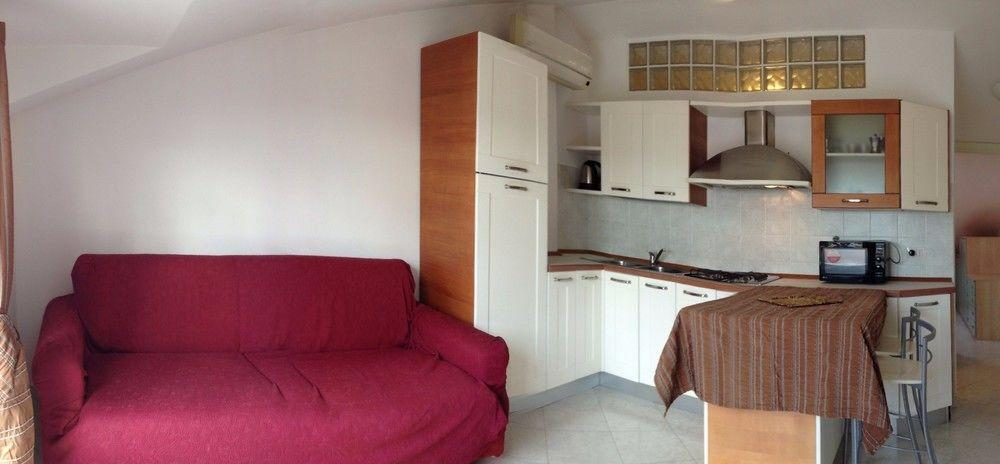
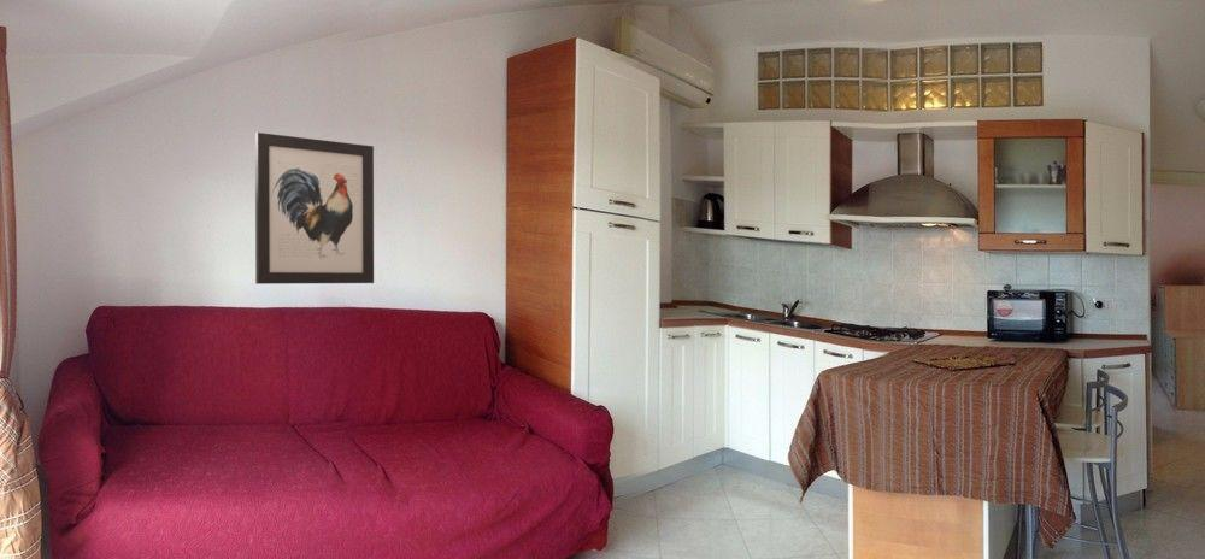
+ wall art (317, 211)
